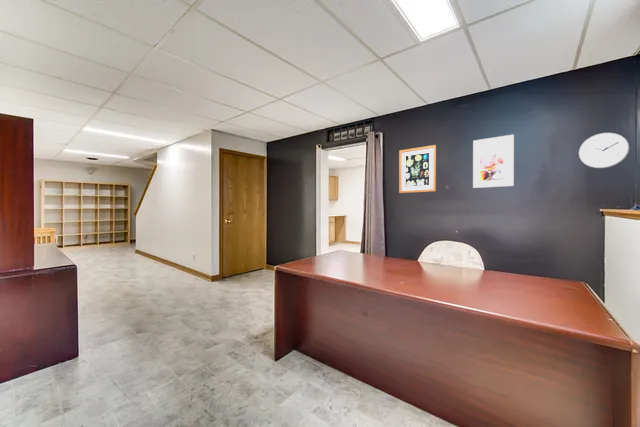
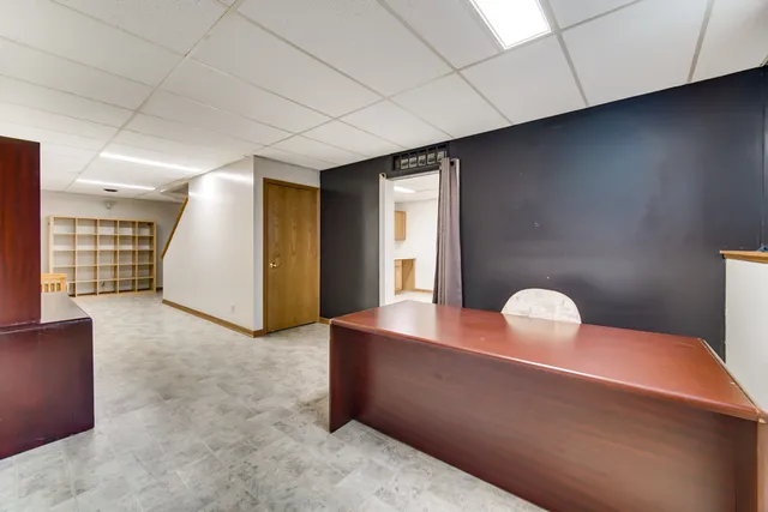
- wall art (416, 170)
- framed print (492, 162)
- wall clock (603, 150)
